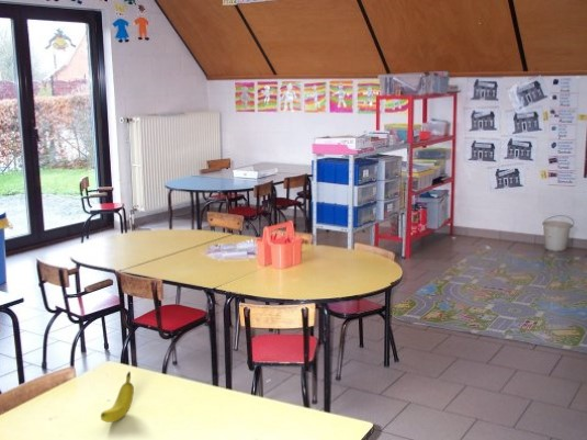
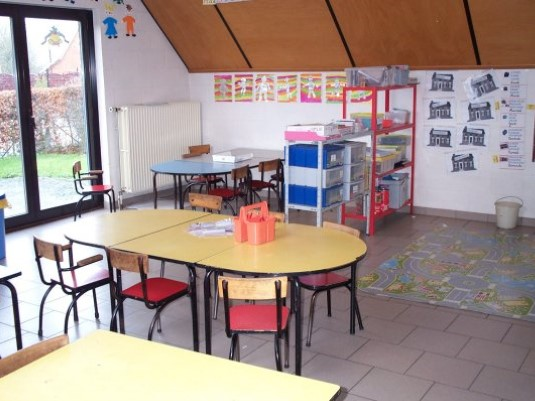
- fruit (117, 399)
